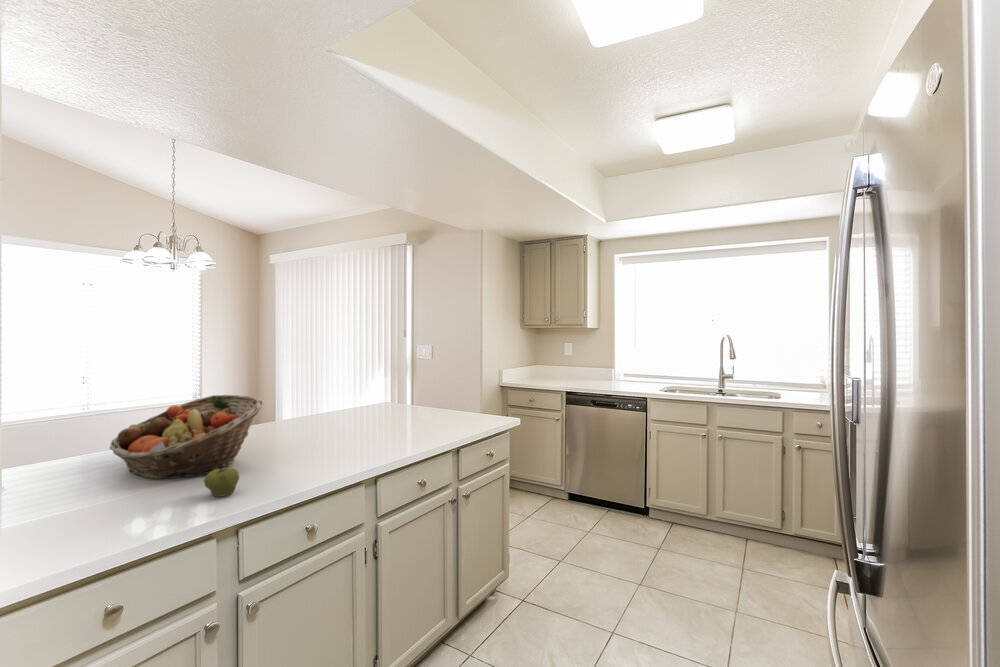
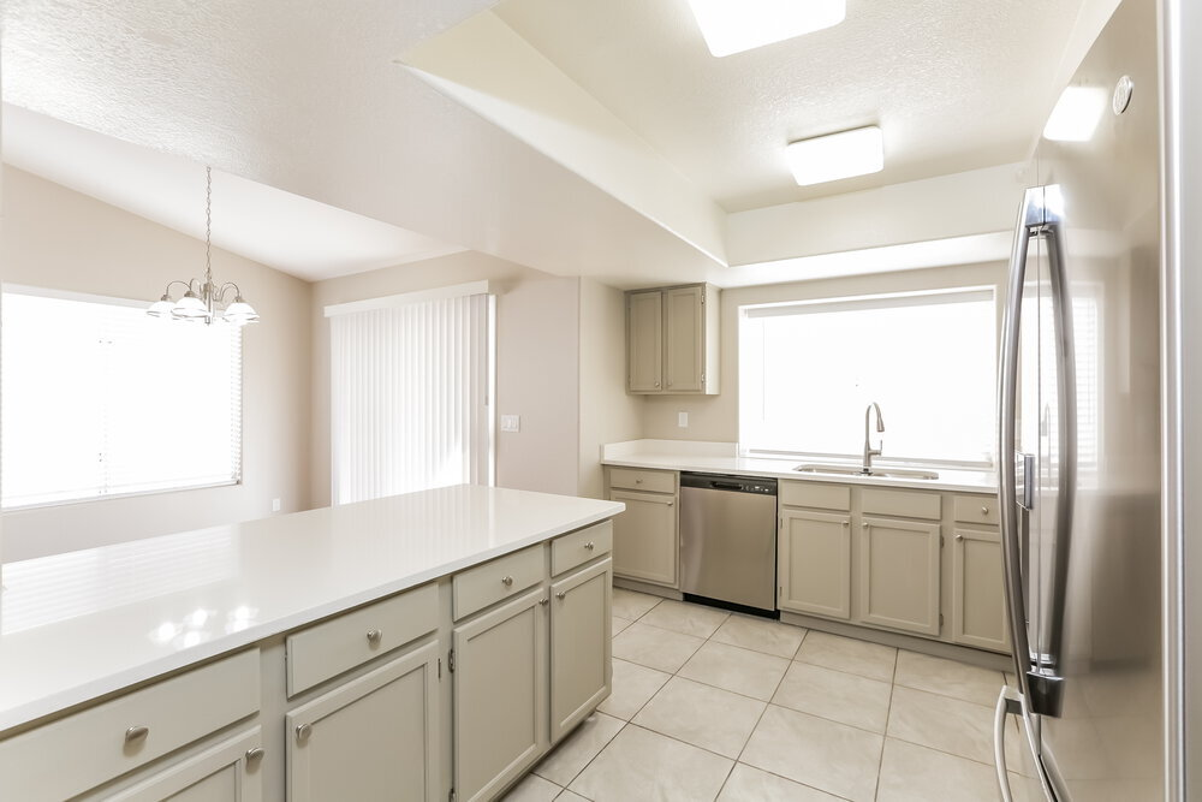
- apple (222, 480)
- fruit basket (191, 432)
